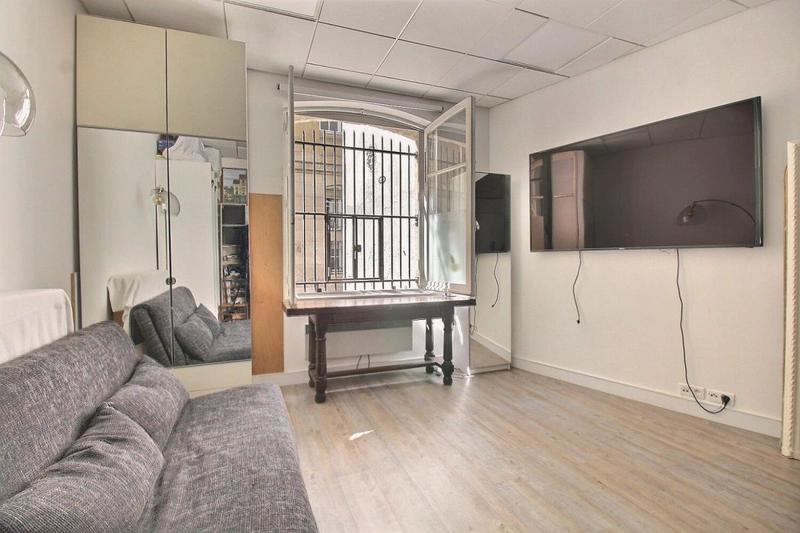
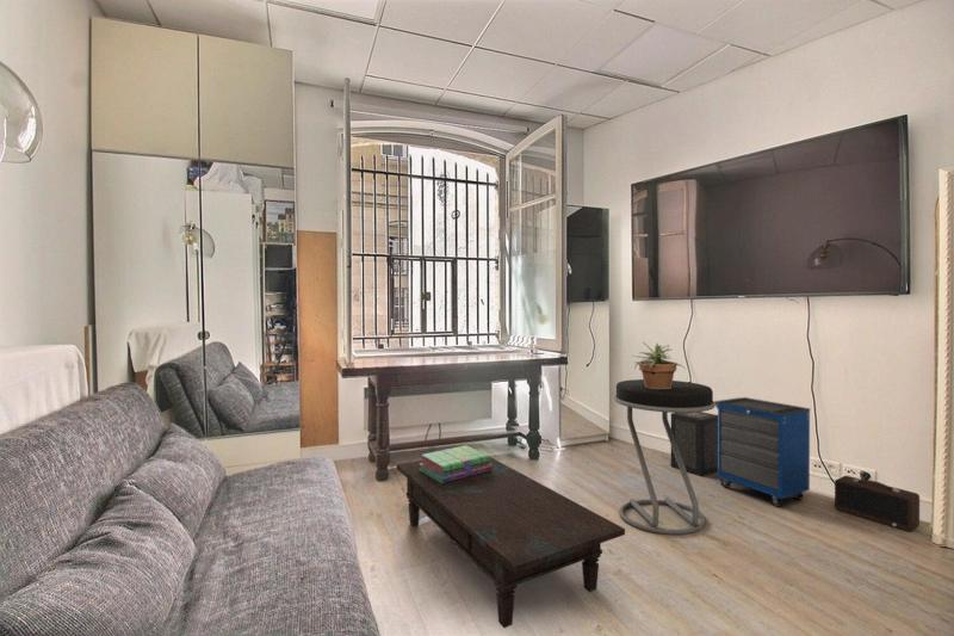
+ stack of books (454, 462)
+ coffee table (490, 520)
+ cabinet (758, 447)
+ stool (673, 450)
+ speaker (874, 499)
+ potted plant (657, 364)
+ speaker (695, 440)
